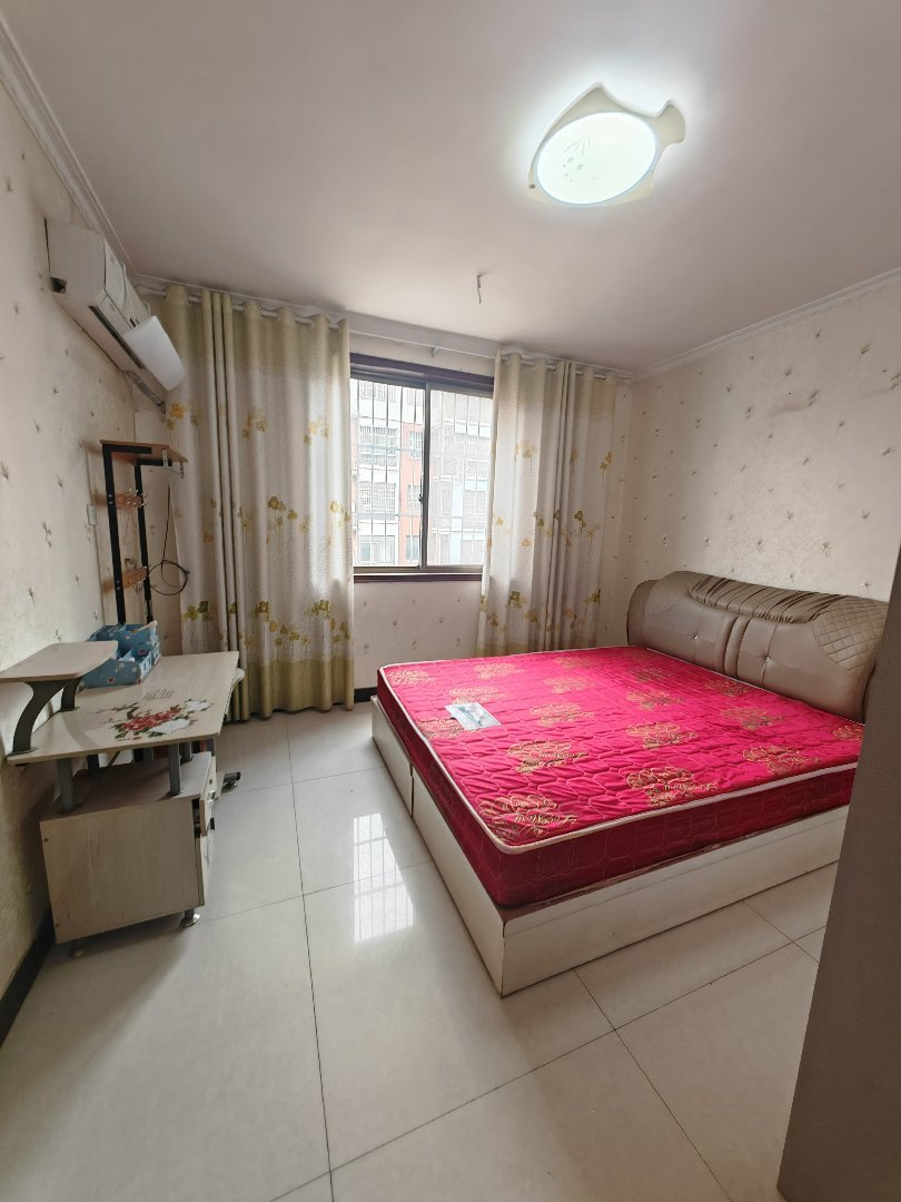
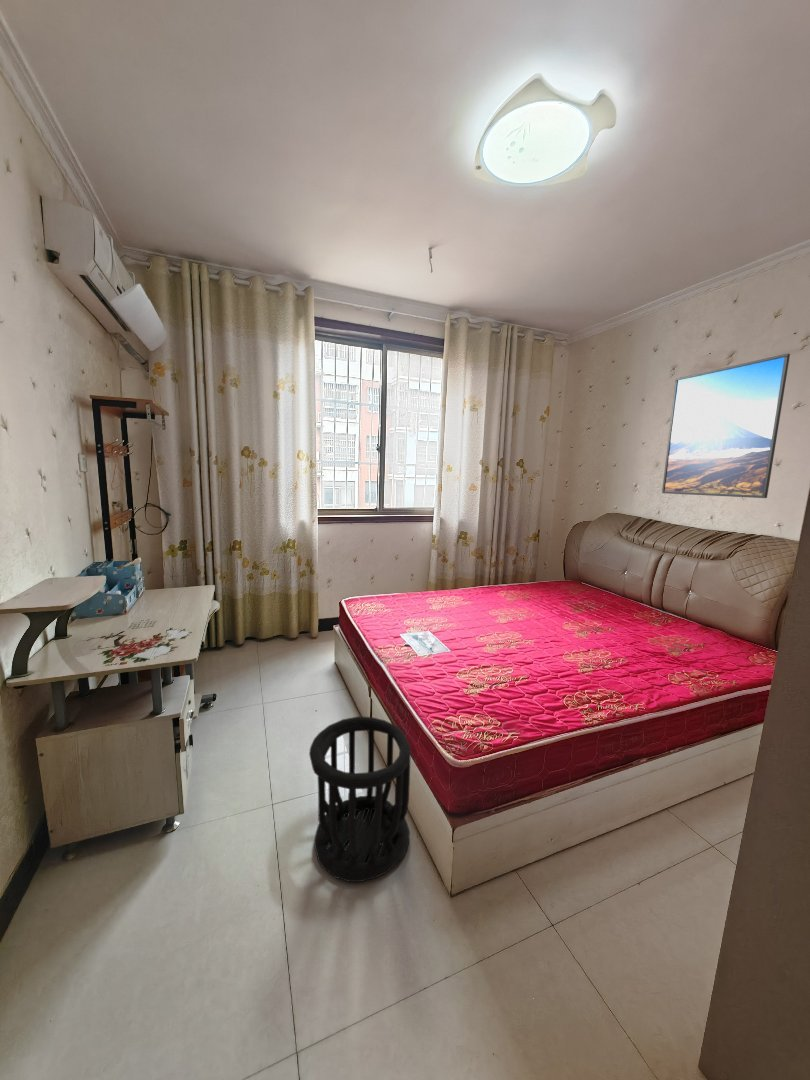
+ wastebasket (361, 796)
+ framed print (717, 433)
